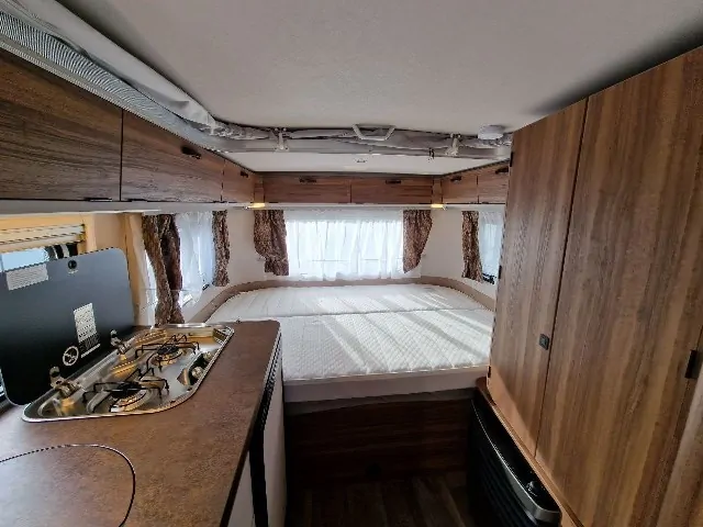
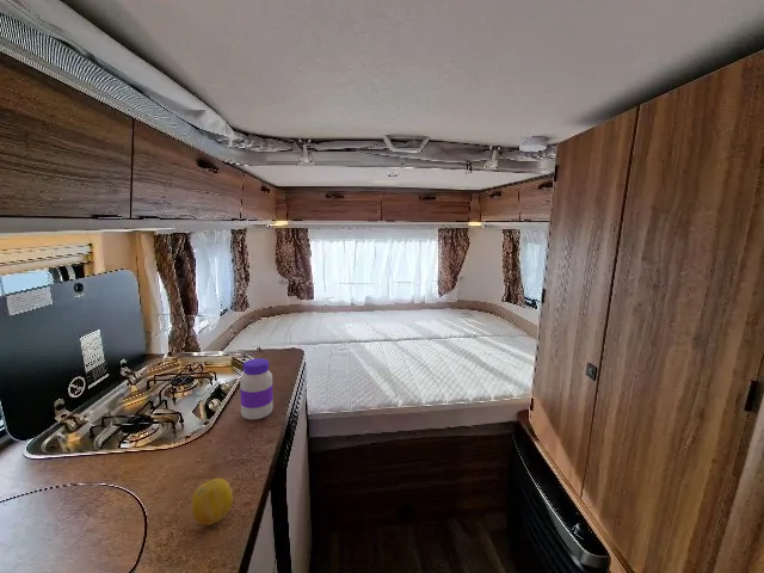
+ jar (257, 387)
+ fruit (211, 500)
